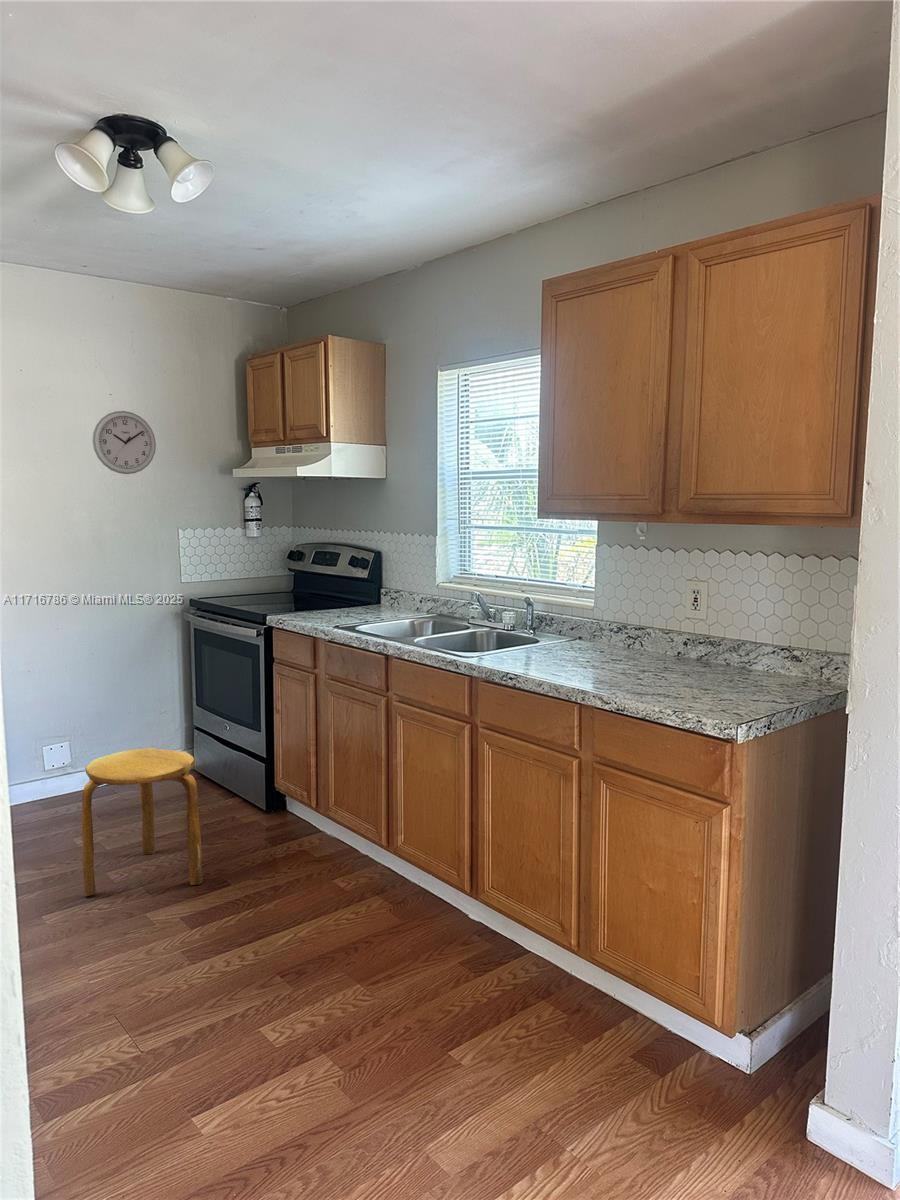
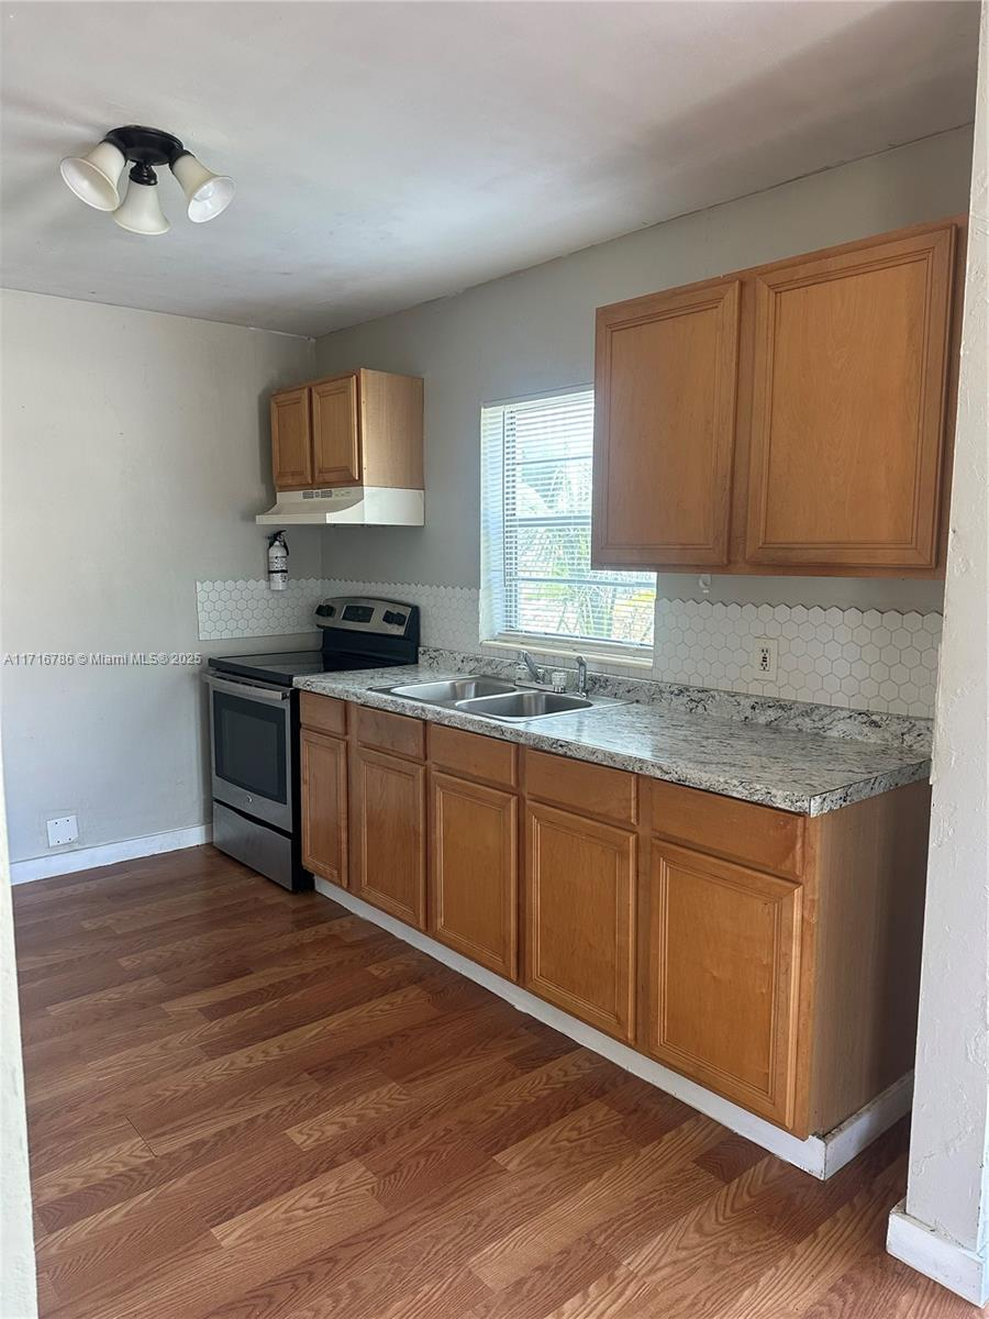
- stool (145, 817)
- wall clock (125, 442)
